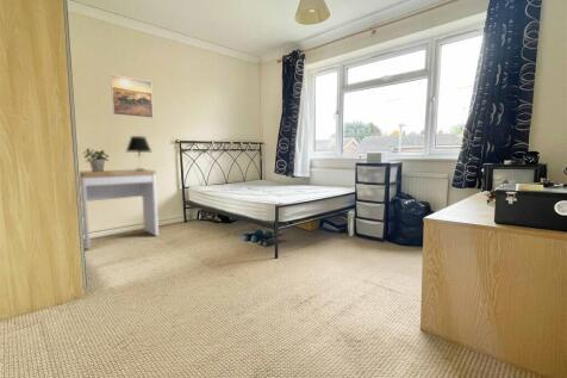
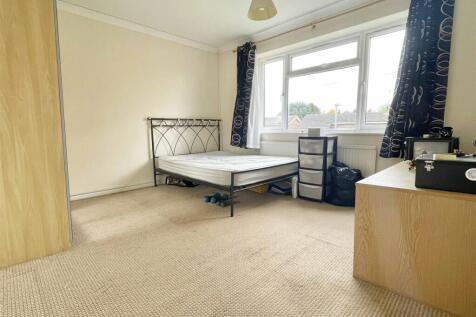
- desk (116, 198)
- potted plant (95, 160)
- table lamp (138, 153)
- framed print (132, 97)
